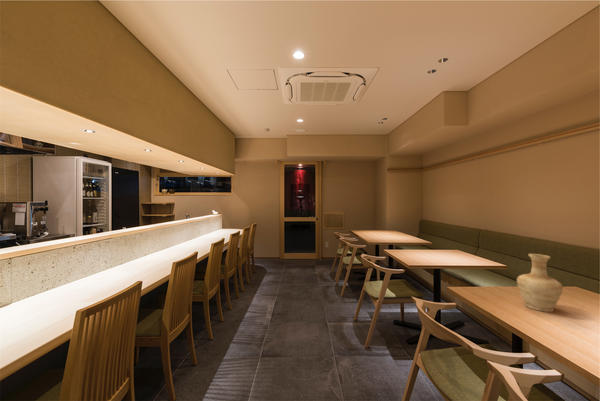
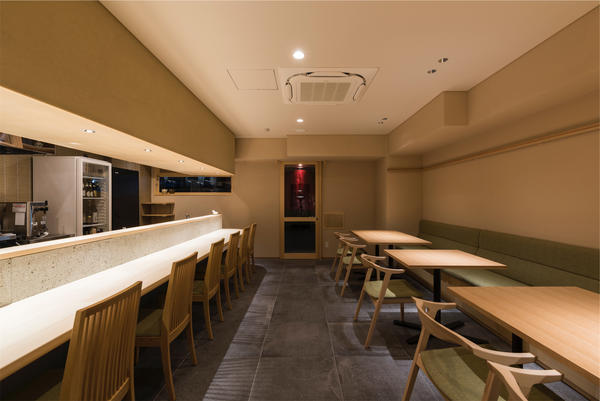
- vase (538, 281)
